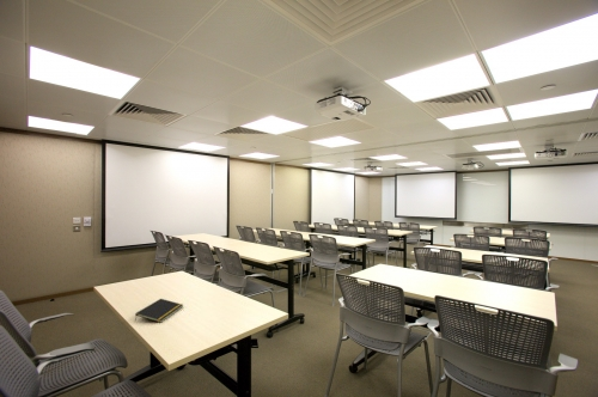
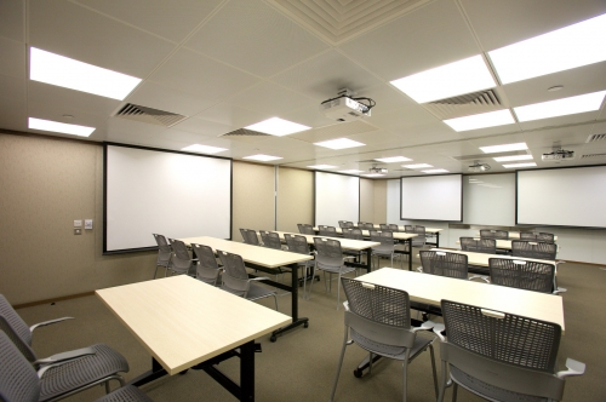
- notepad (160, 309)
